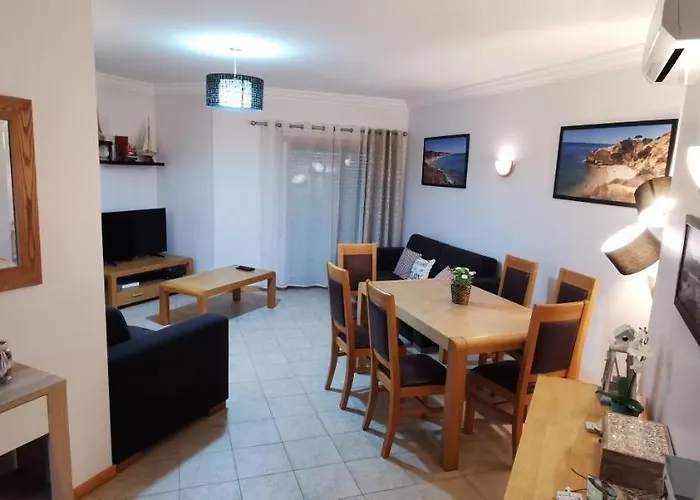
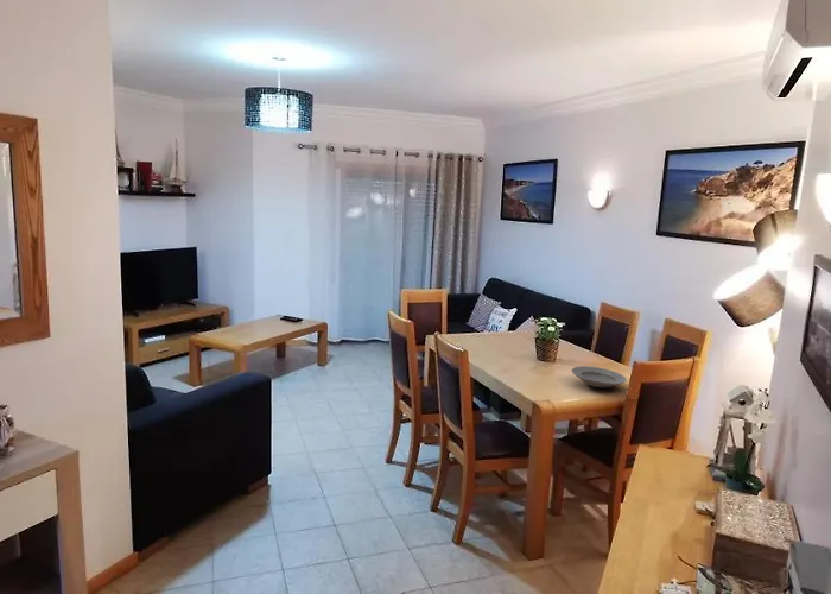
+ plate (597, 378)
